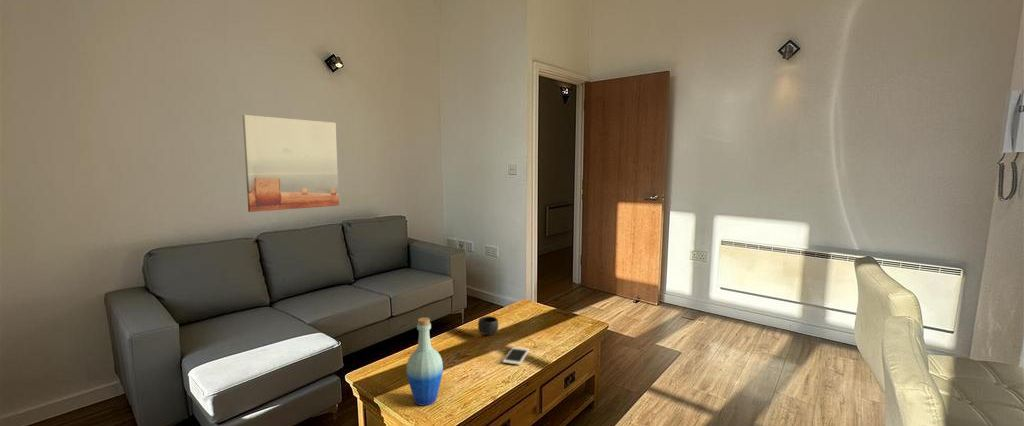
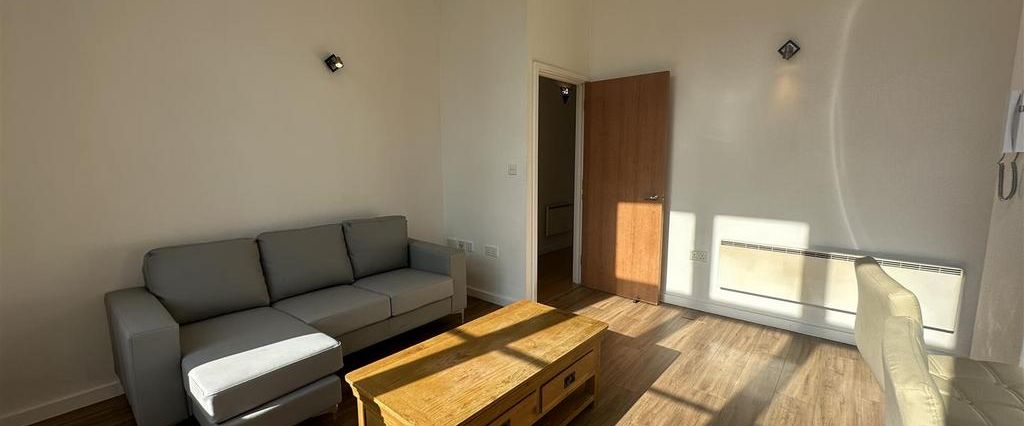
- bottle (424, 360)
- cell phone (516, 355)
- mug (488, 327)
- wall art (294, 164)
